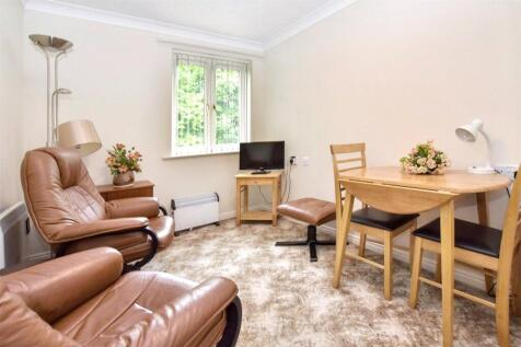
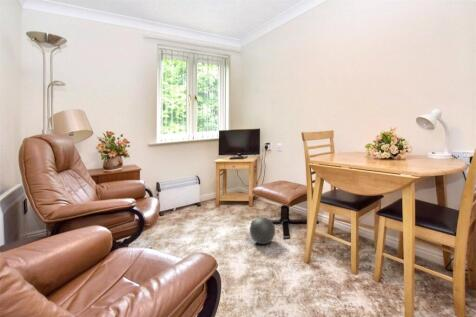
+ ball (262, 230)
